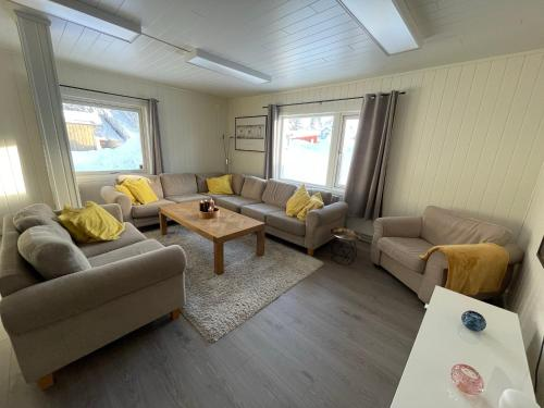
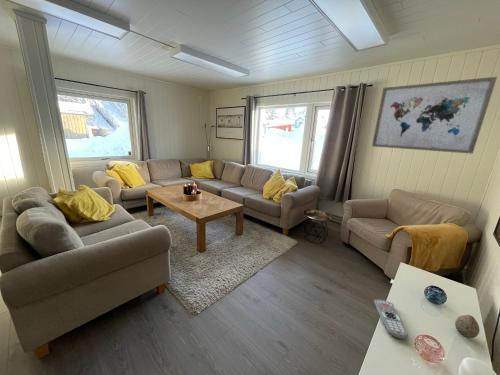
+ remote control (390, 317)
+ wall art (423, 117)
+ decorative egg (467, 325)
